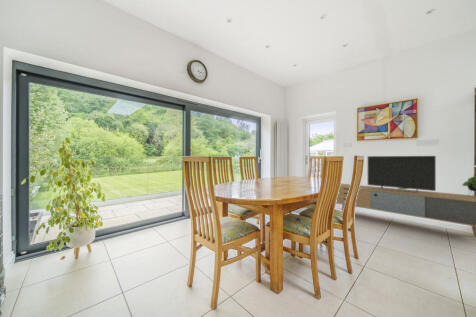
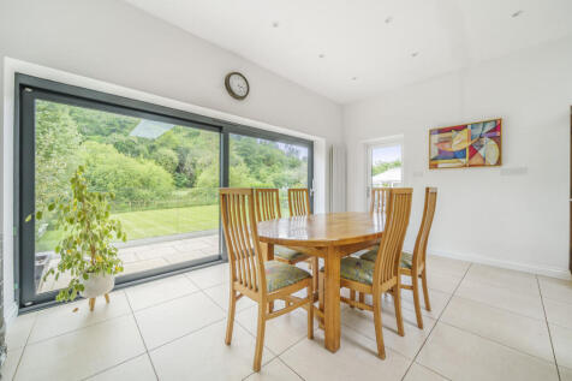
- media console (397, 189)
